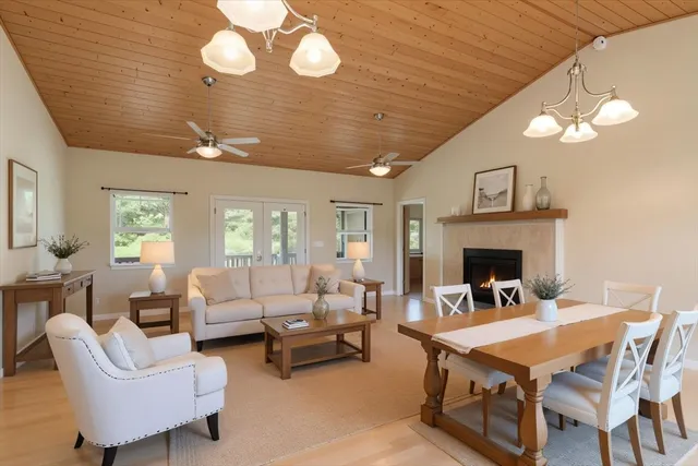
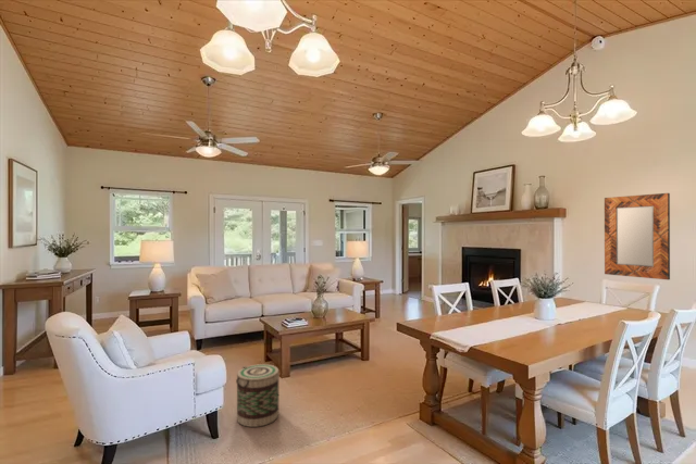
+ basket (257, 392)
+ home mirror (634, 236)
